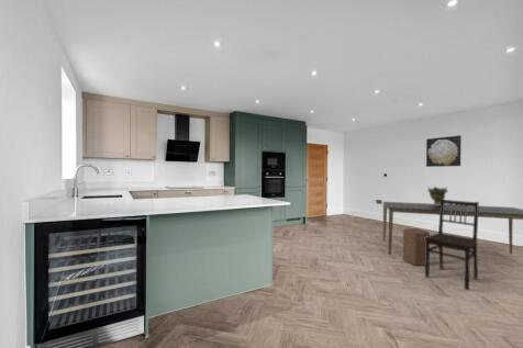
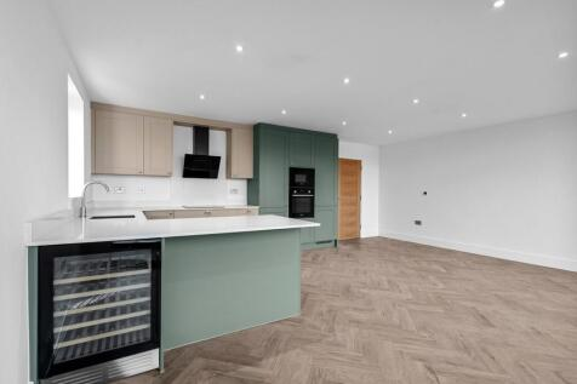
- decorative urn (437, 195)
- dining chair (452, 239)
- dining table (456, 215)
- wall art (443, 151)
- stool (415, 246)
